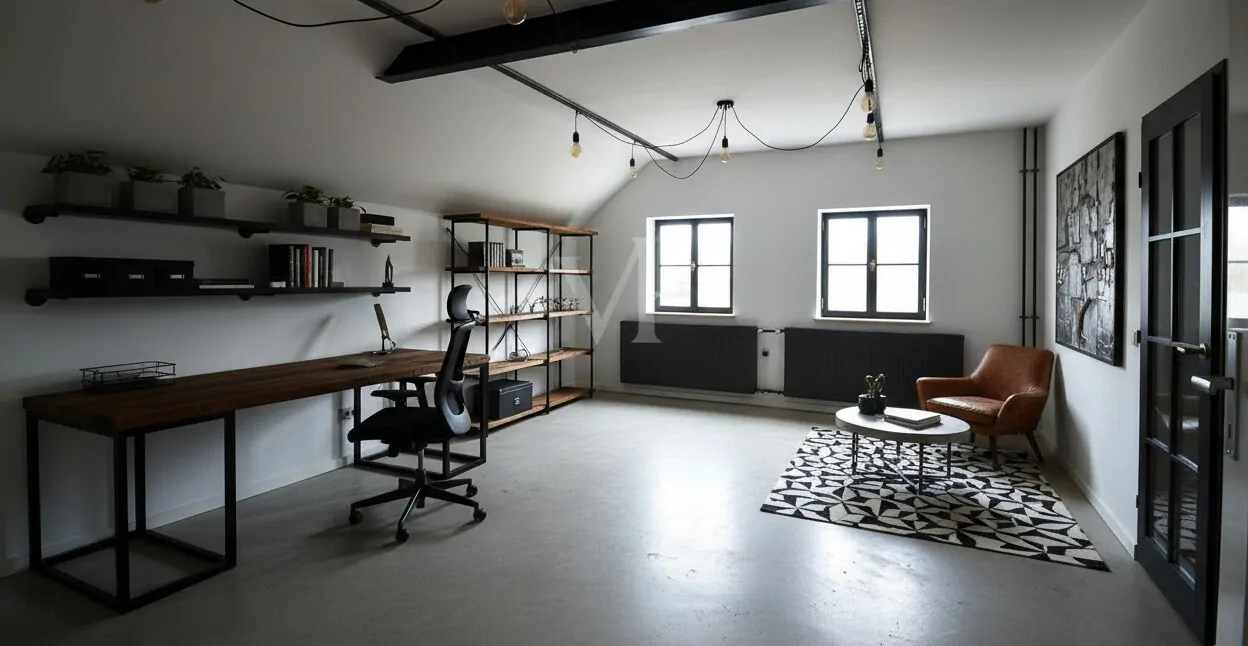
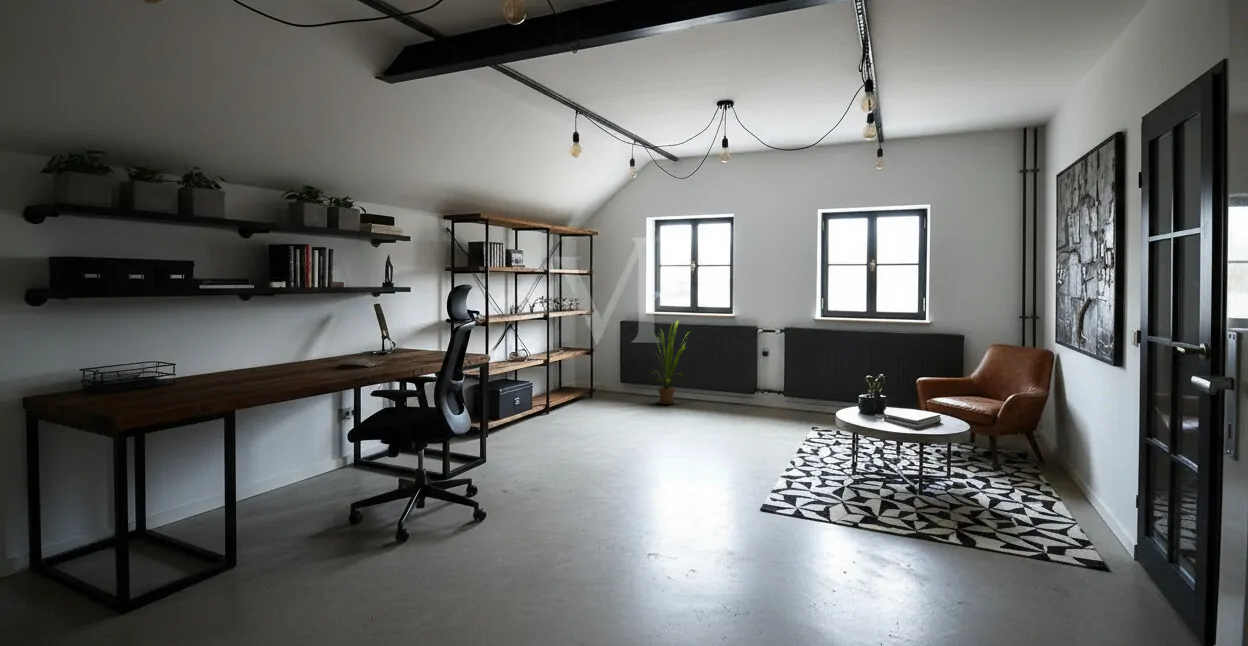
+ house plant (666, 361)
